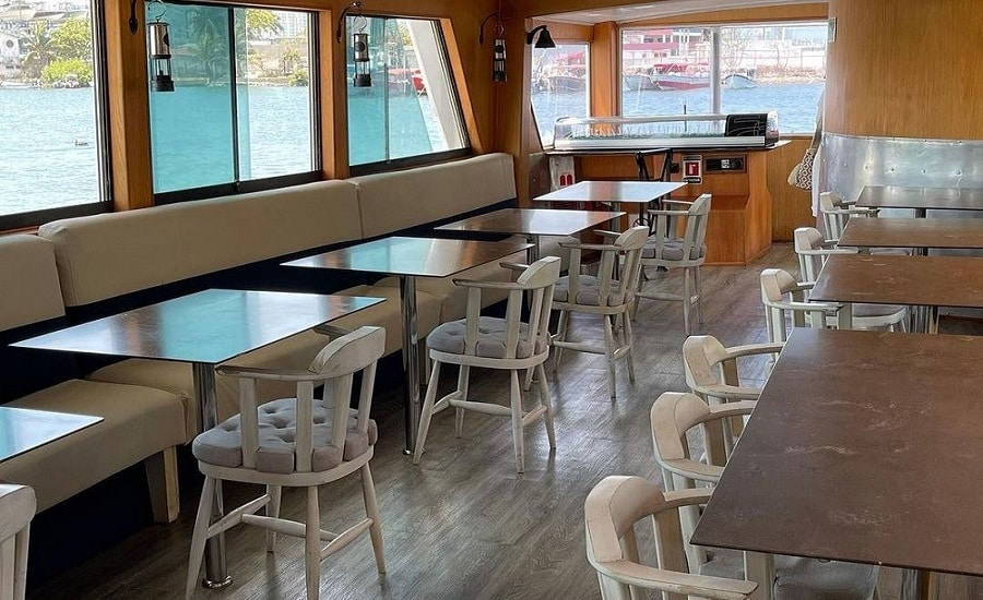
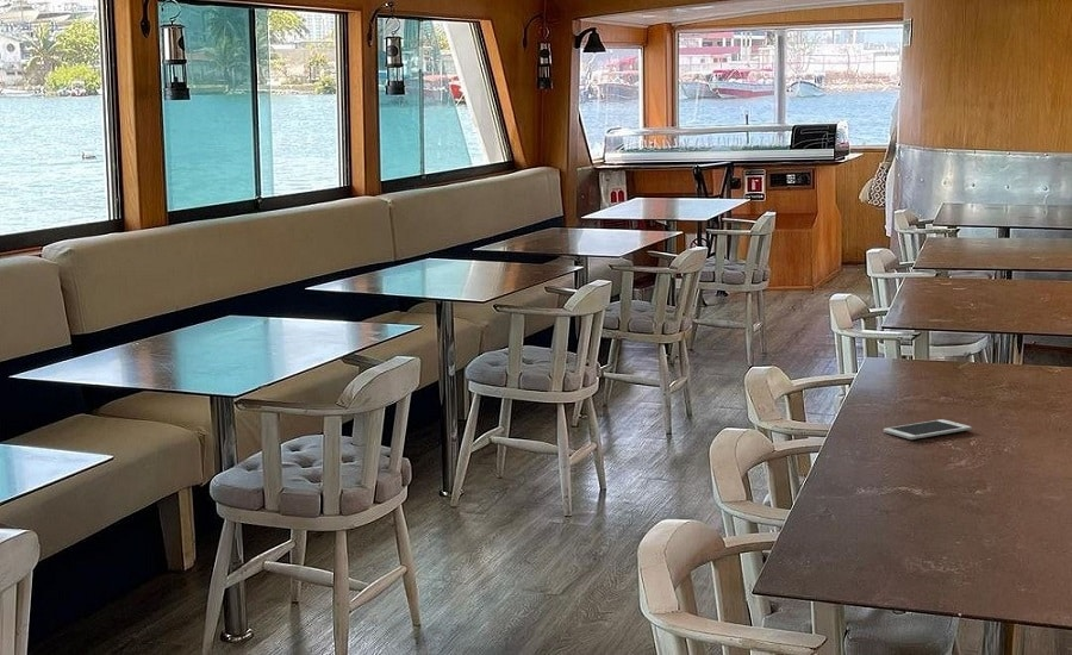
+ cell phone (927, 429)
